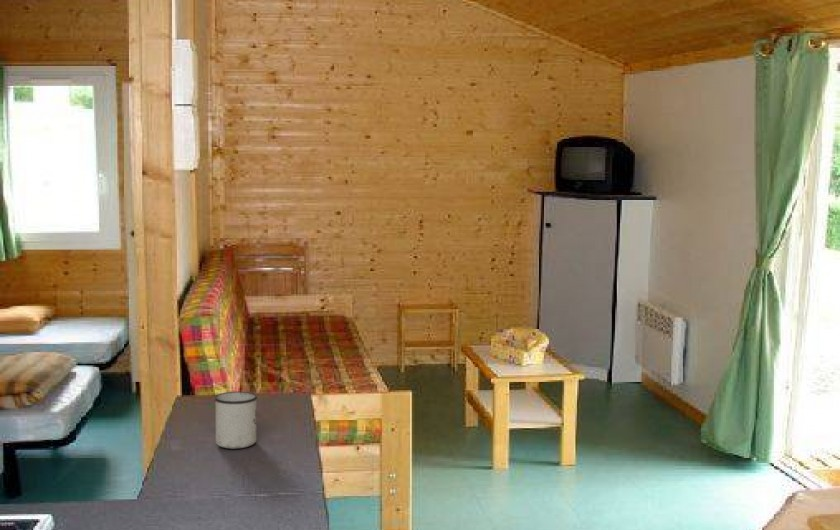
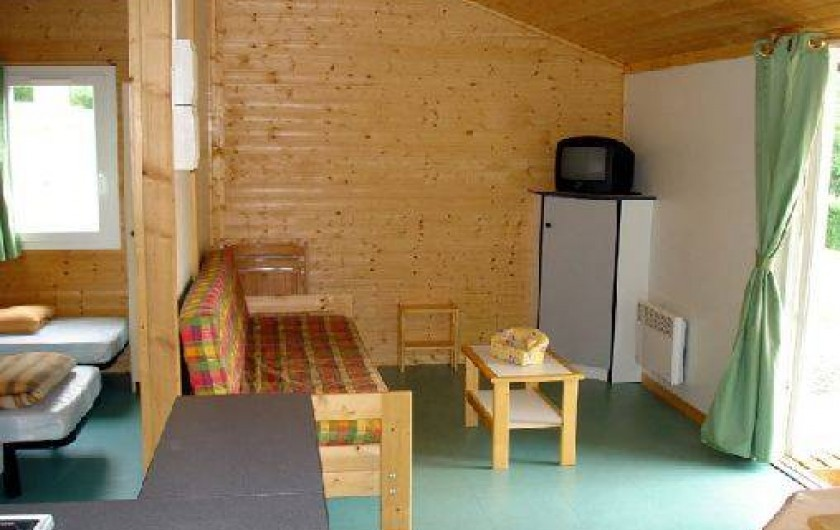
- mug (237, 417)
